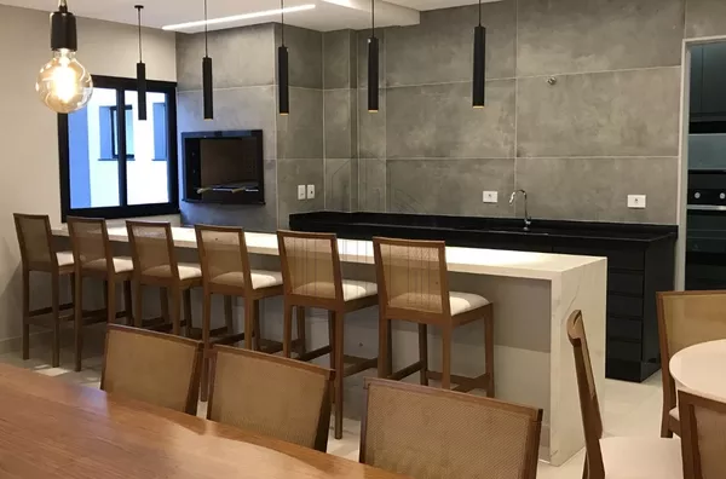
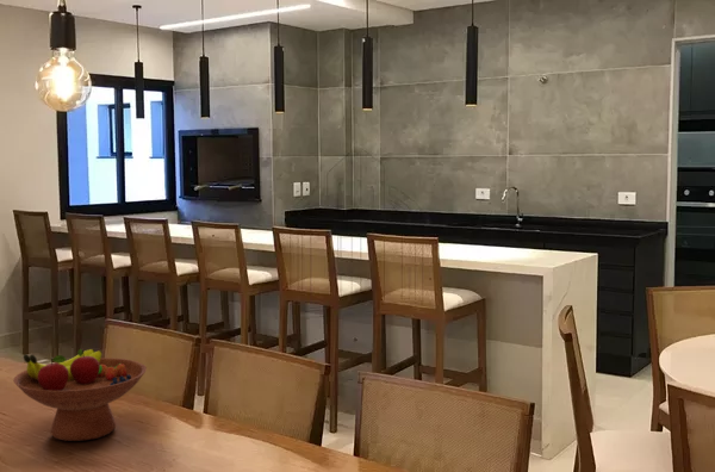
+ fruit bowl (82, 391)
